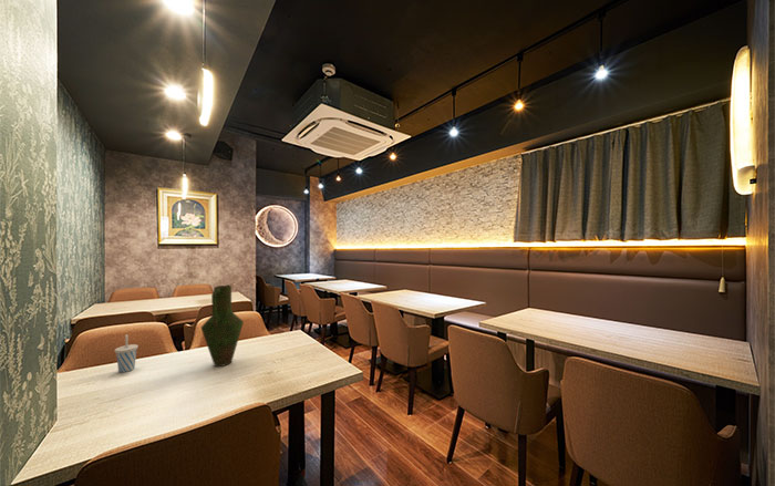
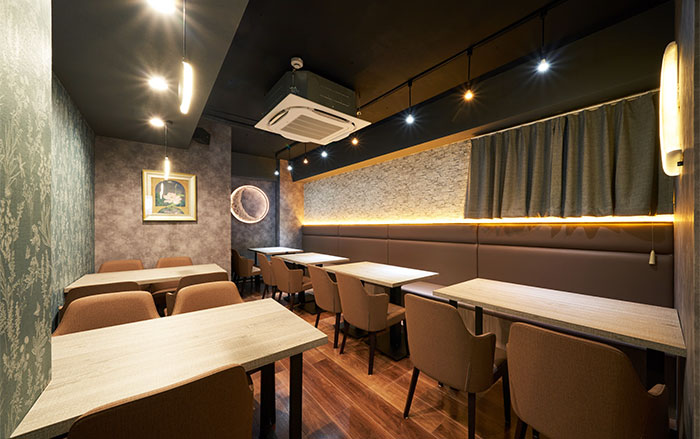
- vase (223, 324)
- cup (126, 352)
